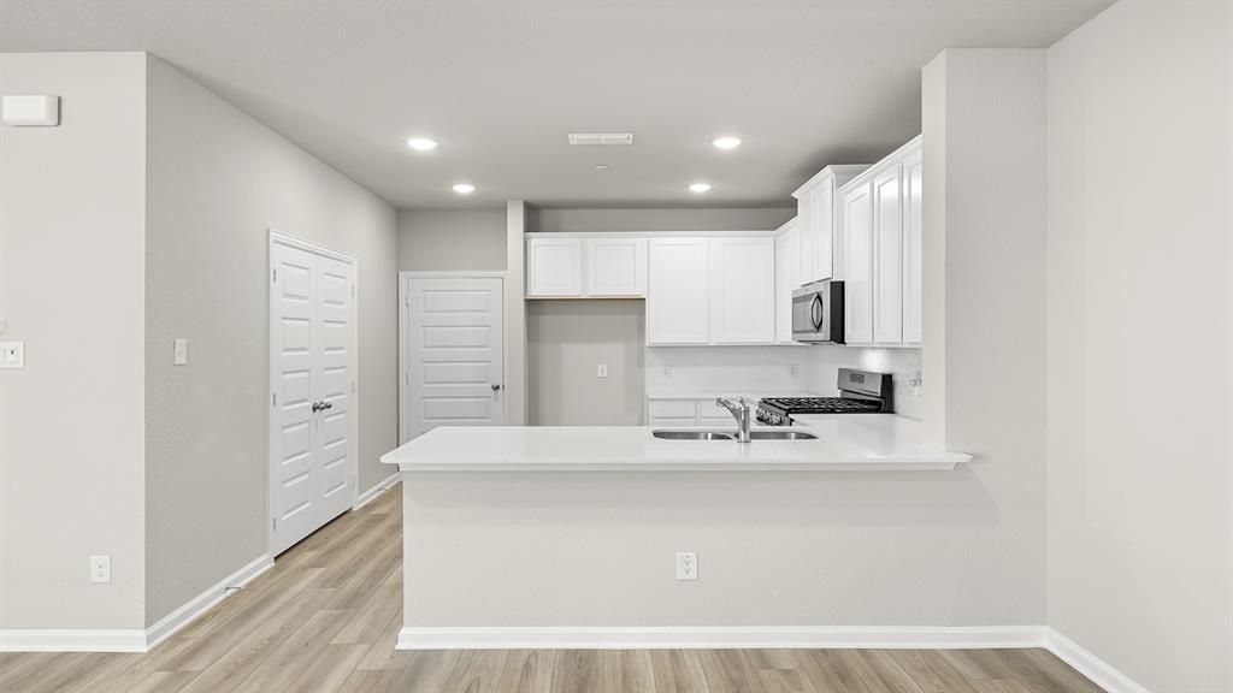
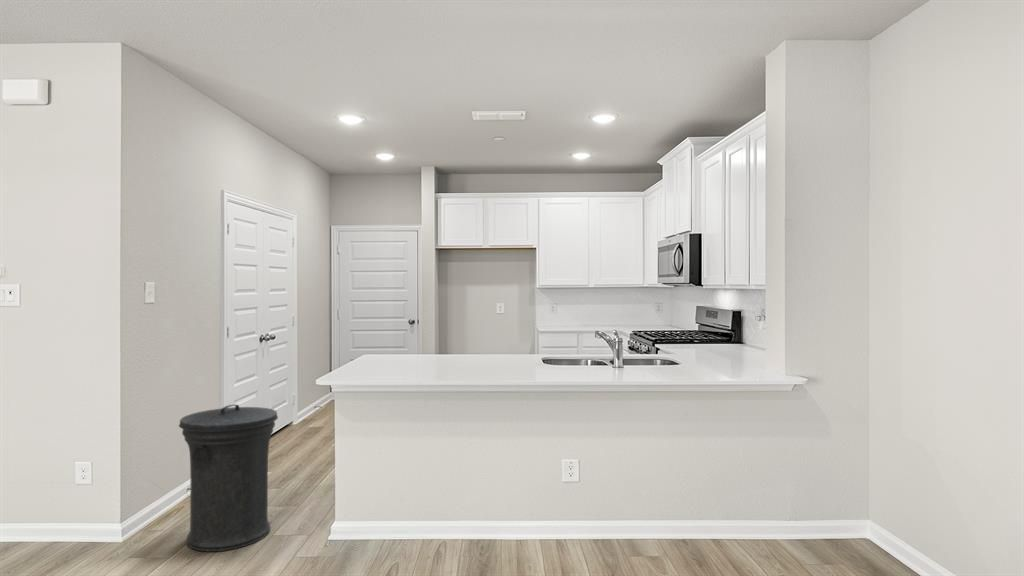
+ trash can (229, 470)
